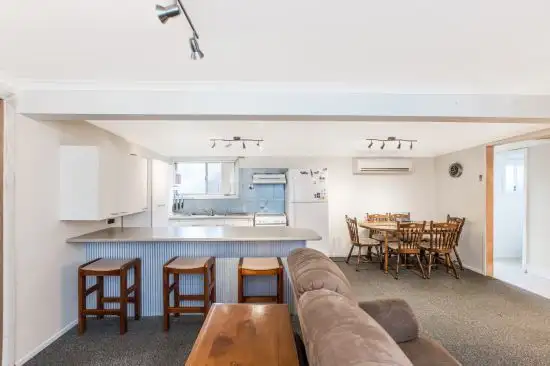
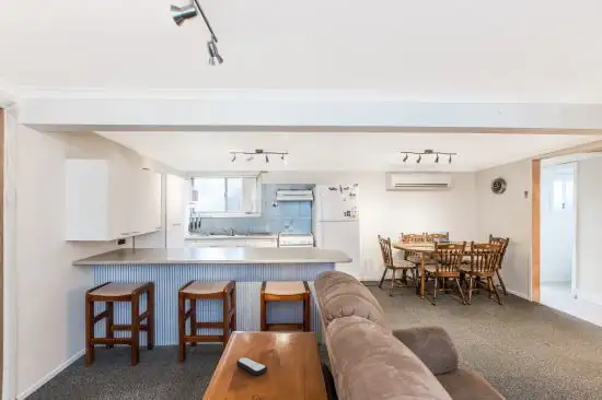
+ remote control (251, 365)
